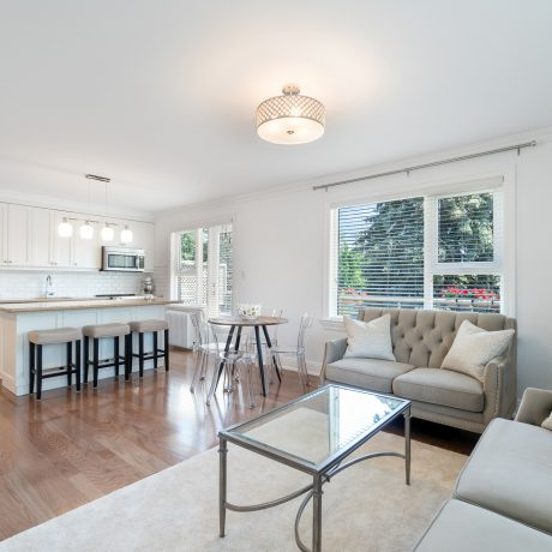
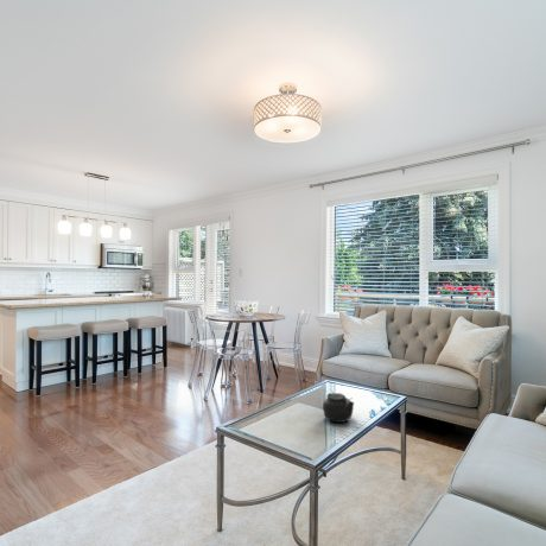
+ teapot (339, 408)
